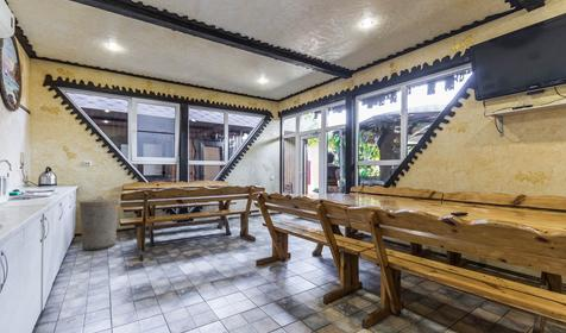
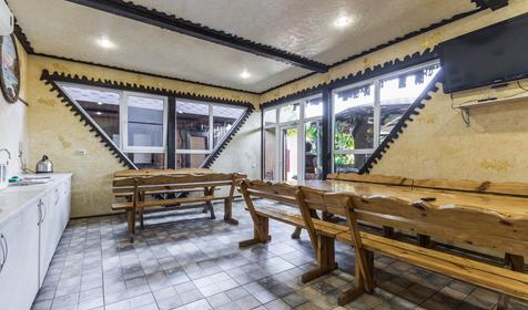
- trash can (99, 221)
